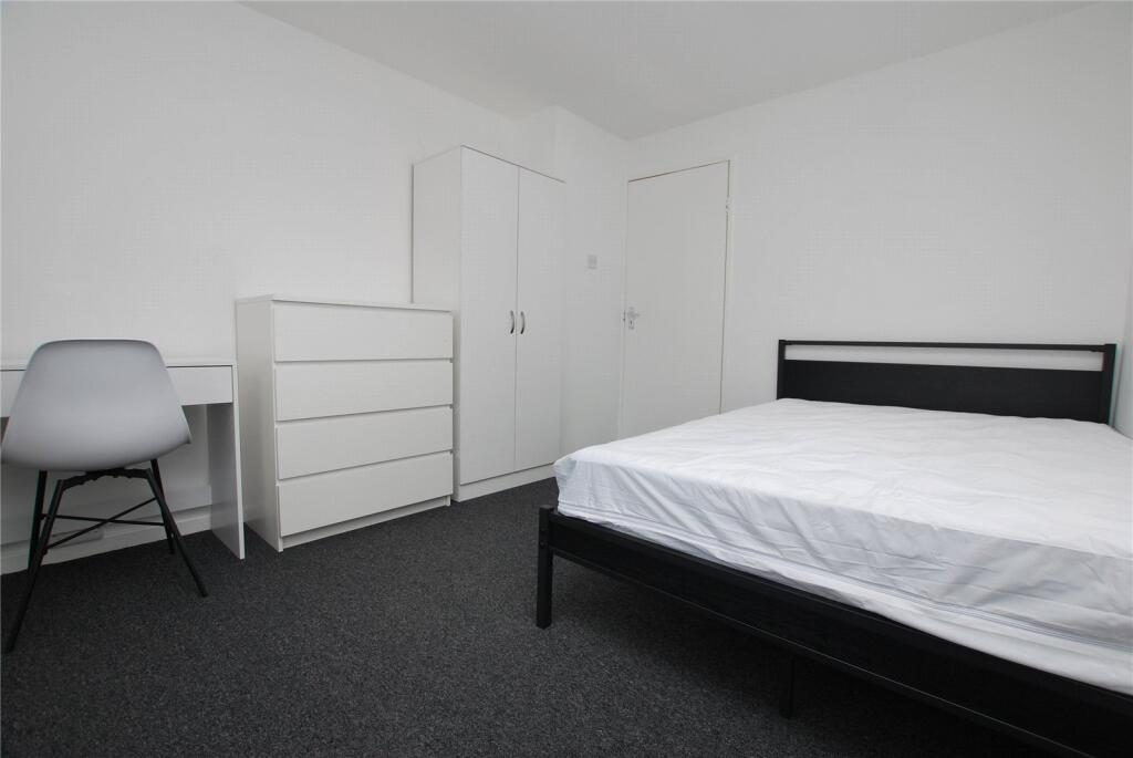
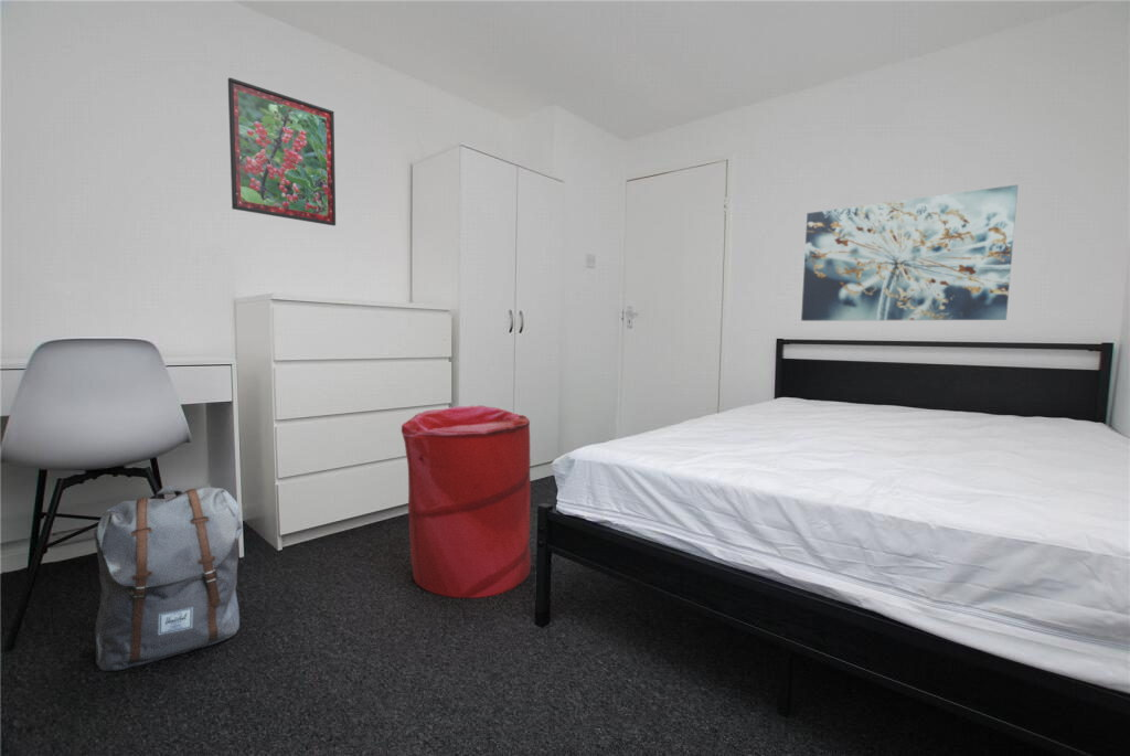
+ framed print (286, 157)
+ wall art (896, 260)
+ laundry hamper (468, 492)
+ backpack (169, 564)
